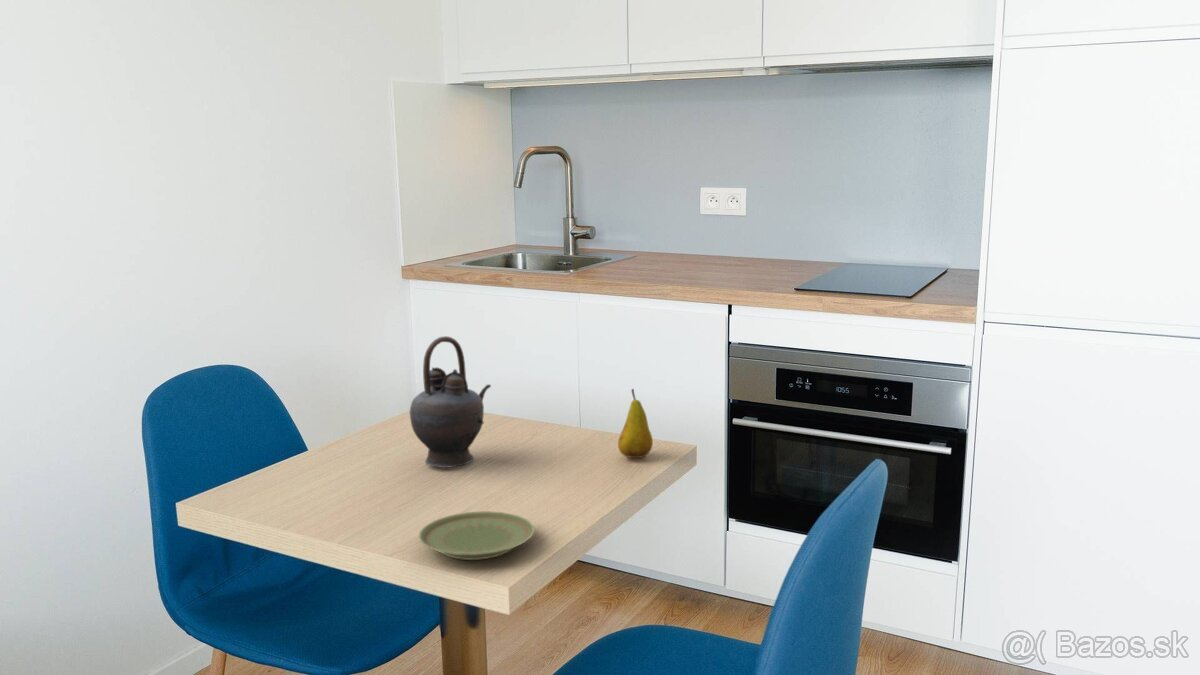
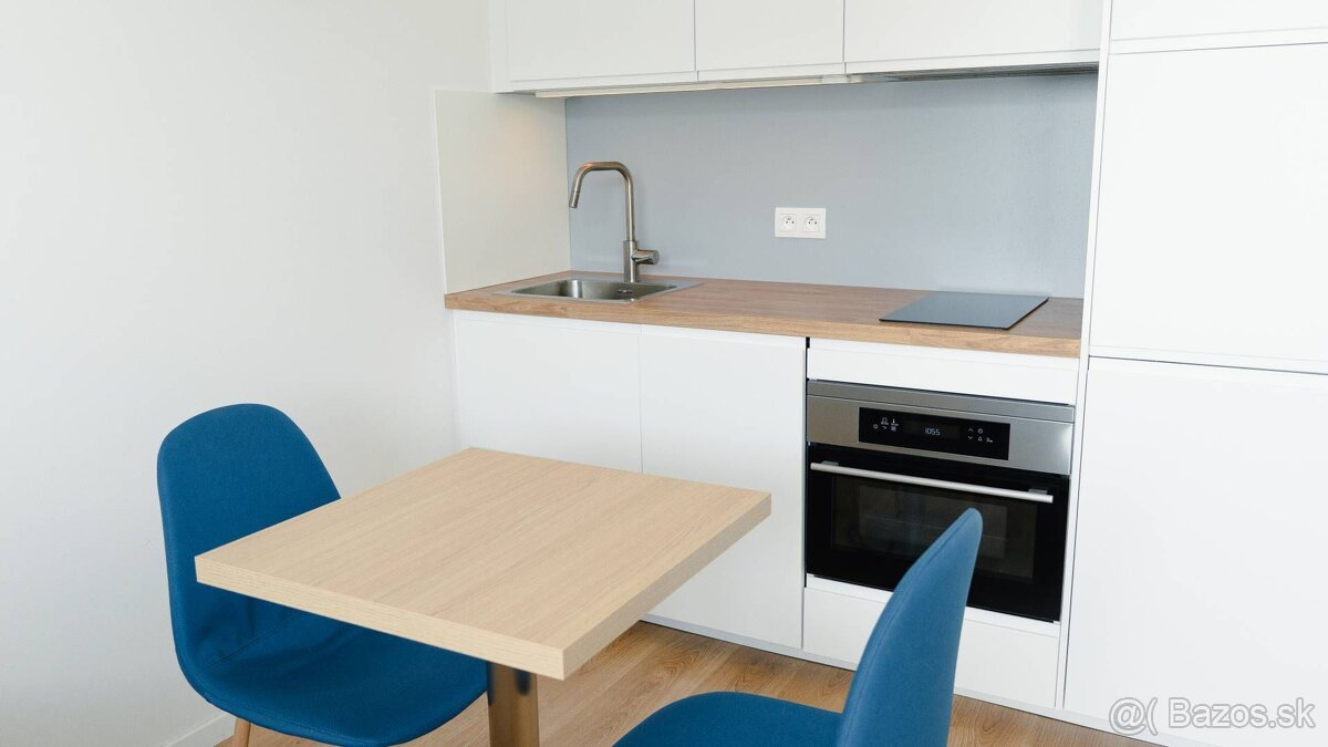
- fruit (635, 423)
- teapot (453, 399)
- plate (477, 538)
